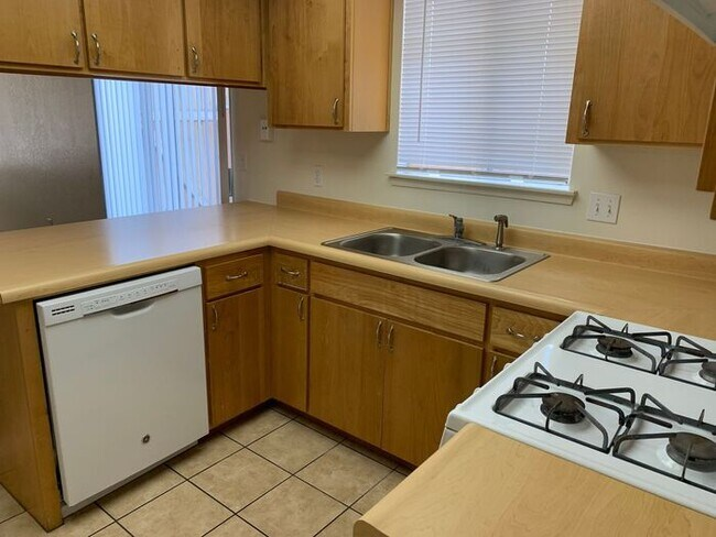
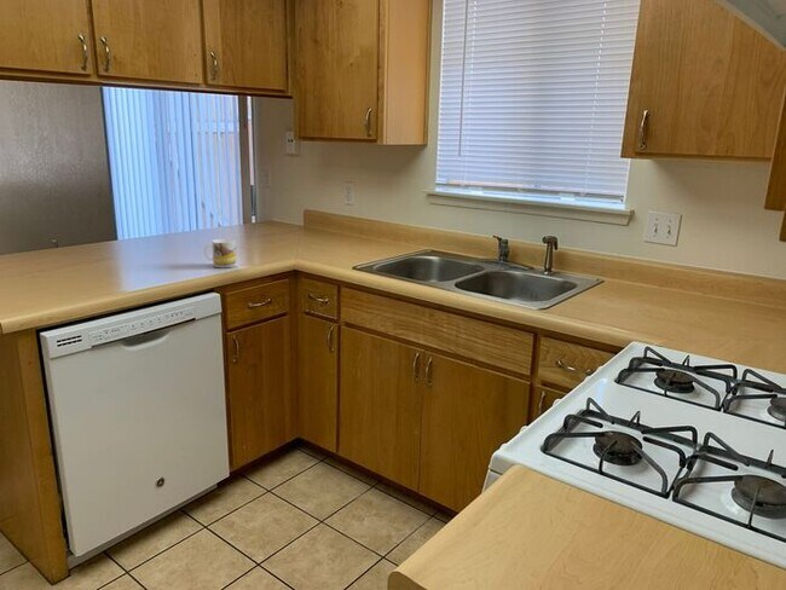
+ mug (219, 253)
